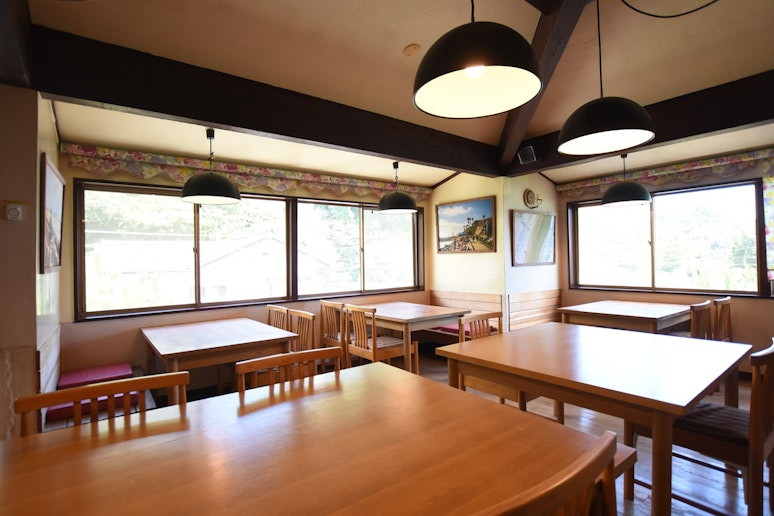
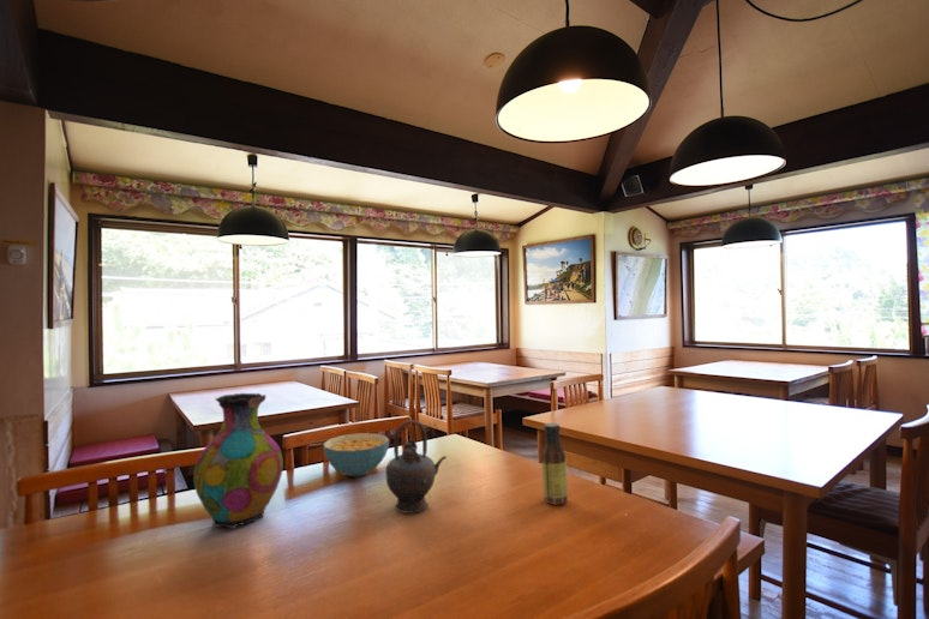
+ sauce bottle (553, 462)
+ cereal bowl (356, 457)
+ teapot (415, 463)
+ vase (239, 456)
